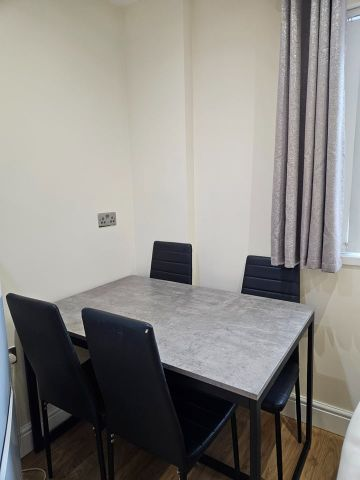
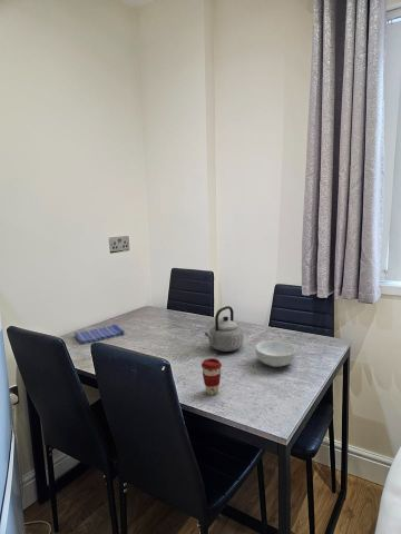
+ dish towel (99, 333)
+ coffee cup (212, 376)
+ teapot (223, 328)
+ cereal bowl (275, 355)
